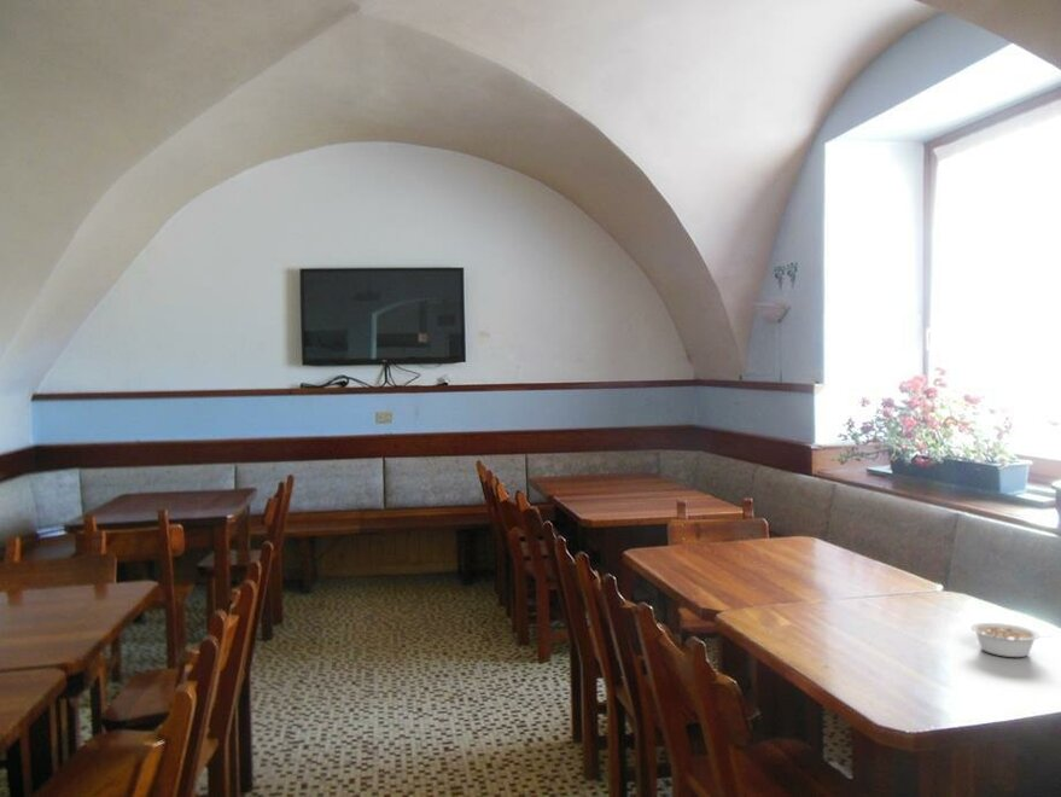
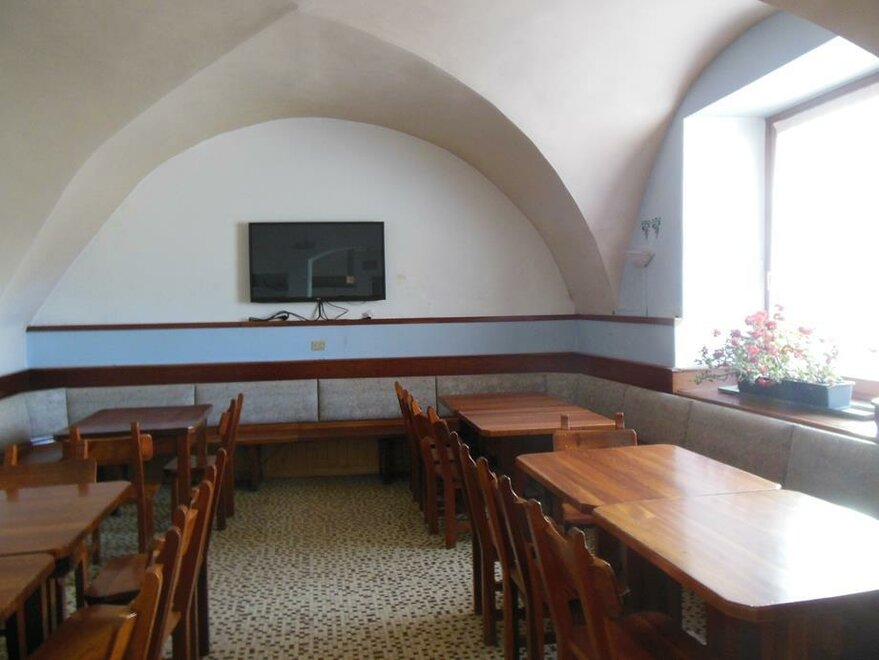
- legume (1007, 639)
